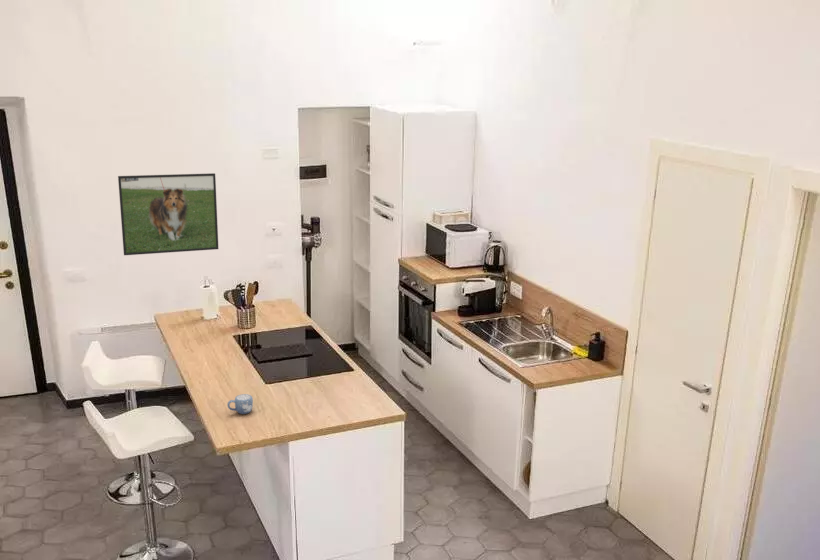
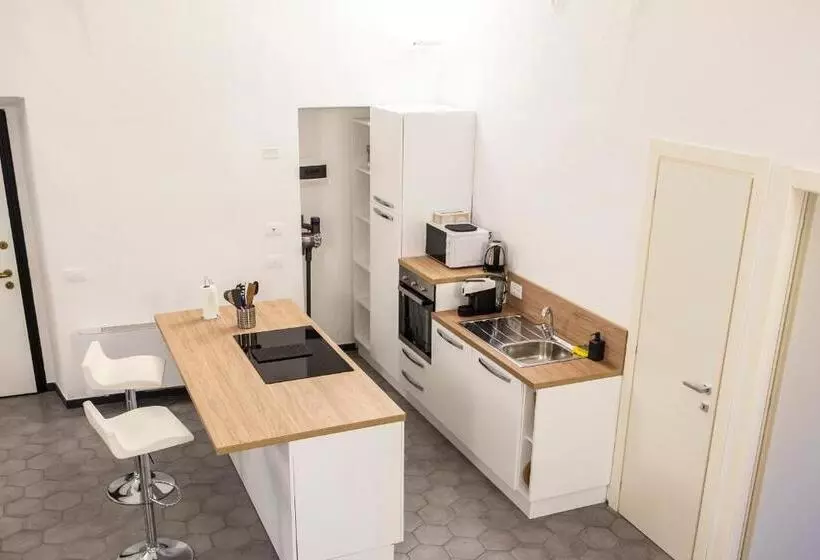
- mug (240, 405)
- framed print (170, 213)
